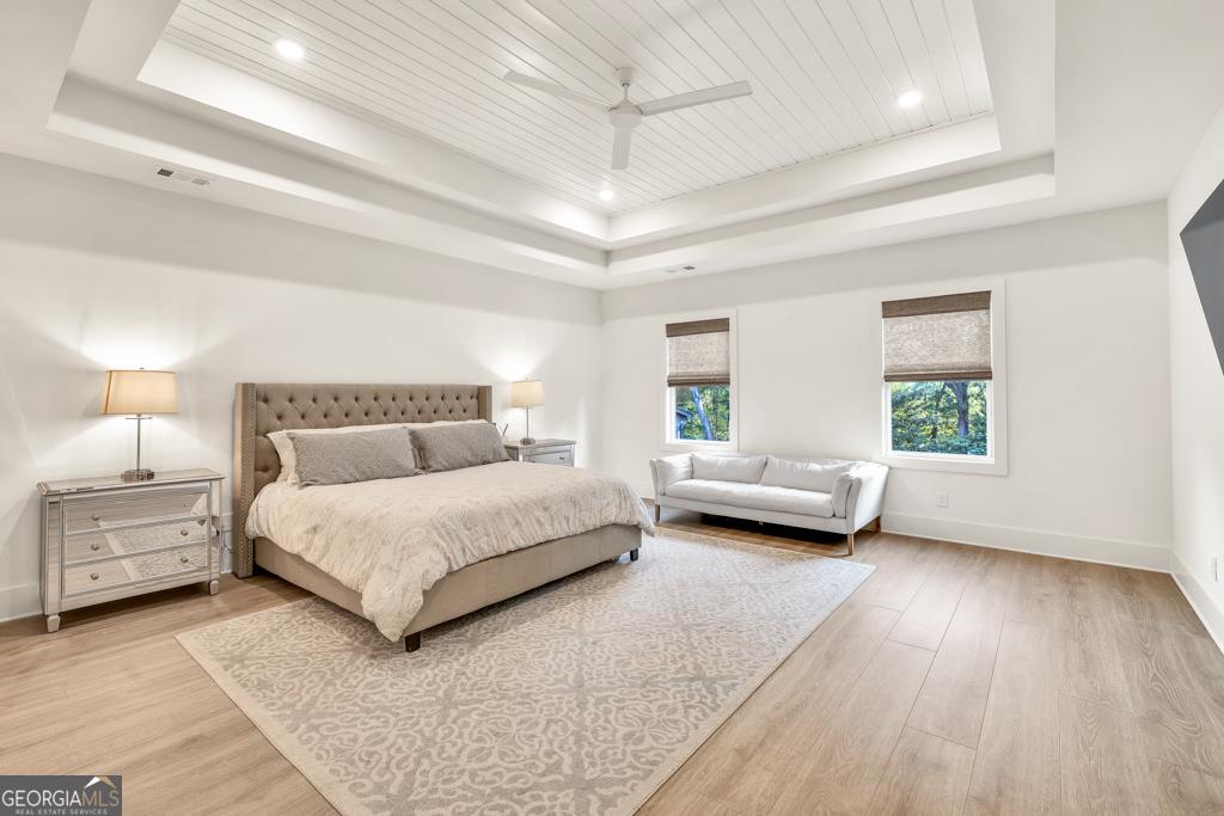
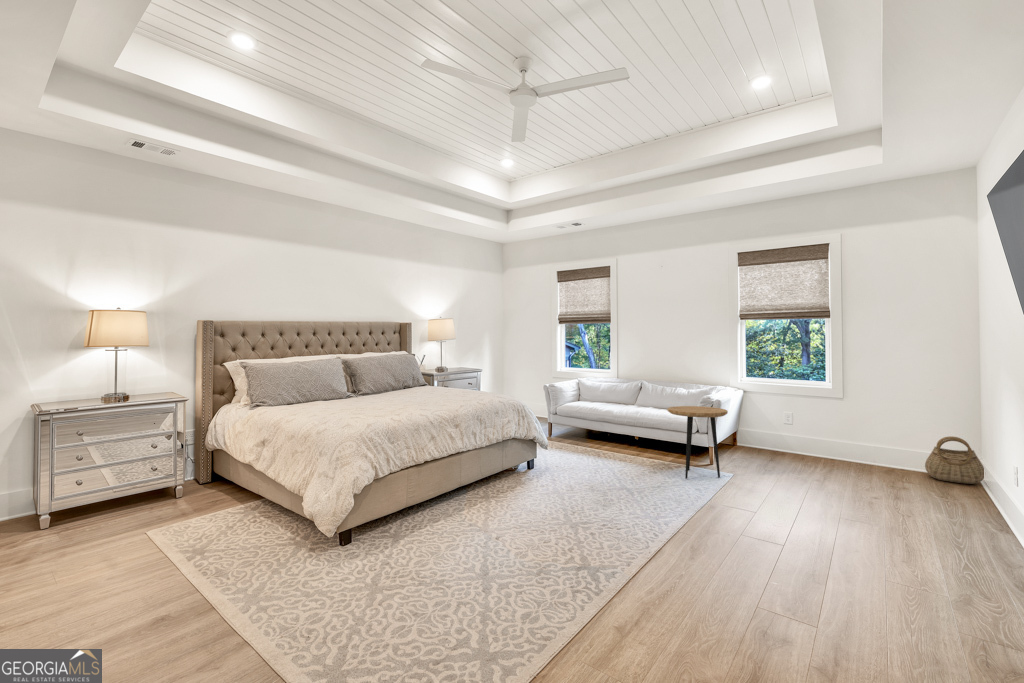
+ basket (954, 458)
+ side table (691, 439)
